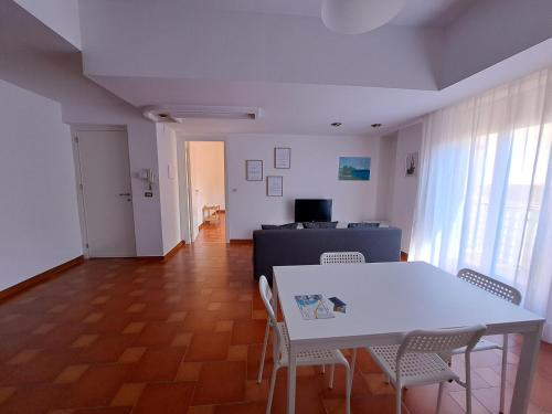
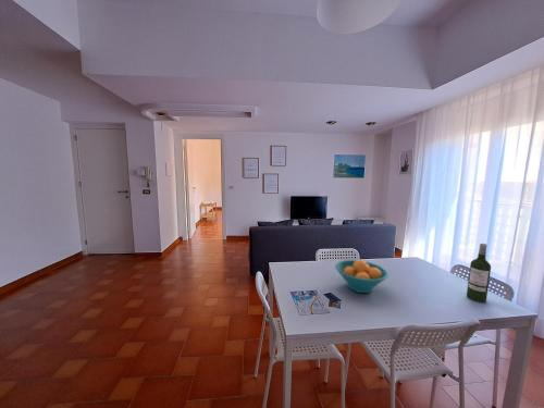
+ wine bottle (479, 271)
+ fruit bowl (360, 273)
